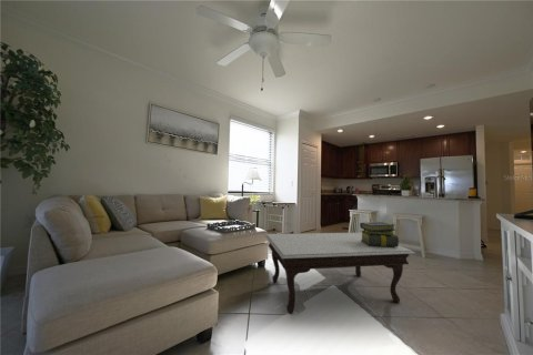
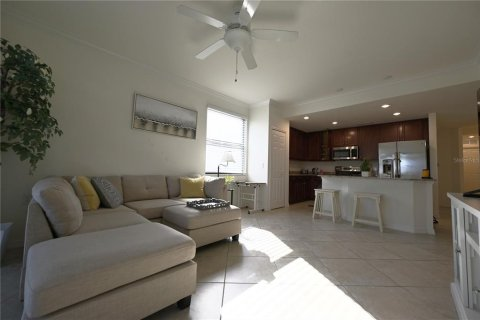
- coffee table (330, 265)
- stack of books (378, 233)
